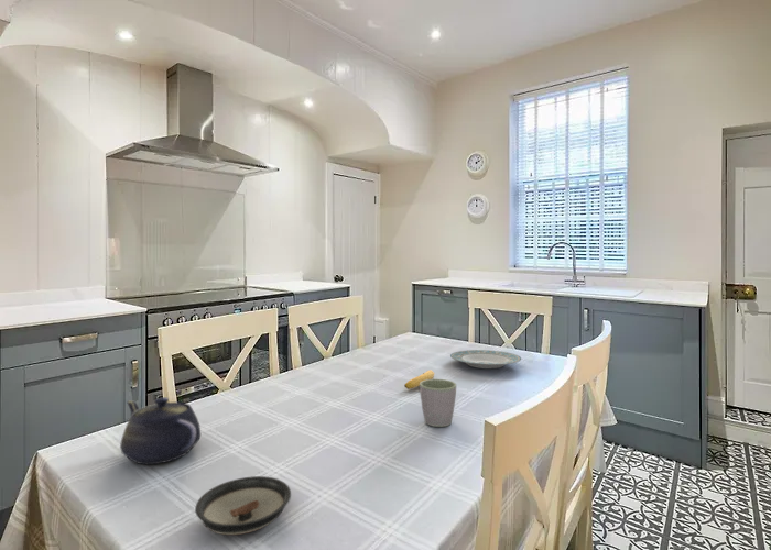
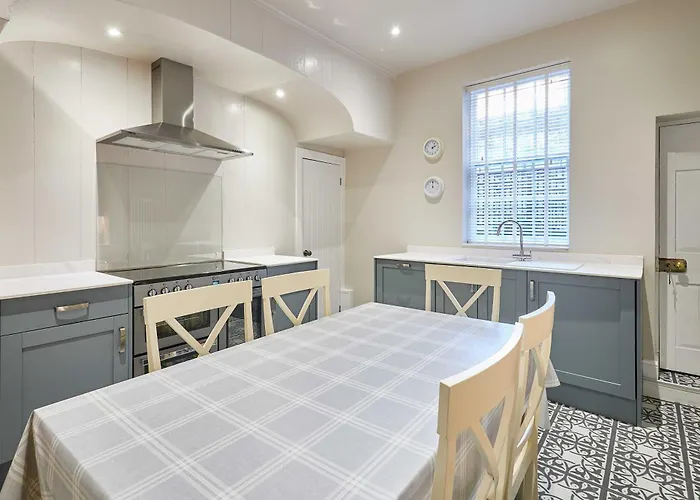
- banana (420, 377)
- saucer (245, 508)
- plate (485, 360)
- teapot (160, 425)
- mug (434, 400)
